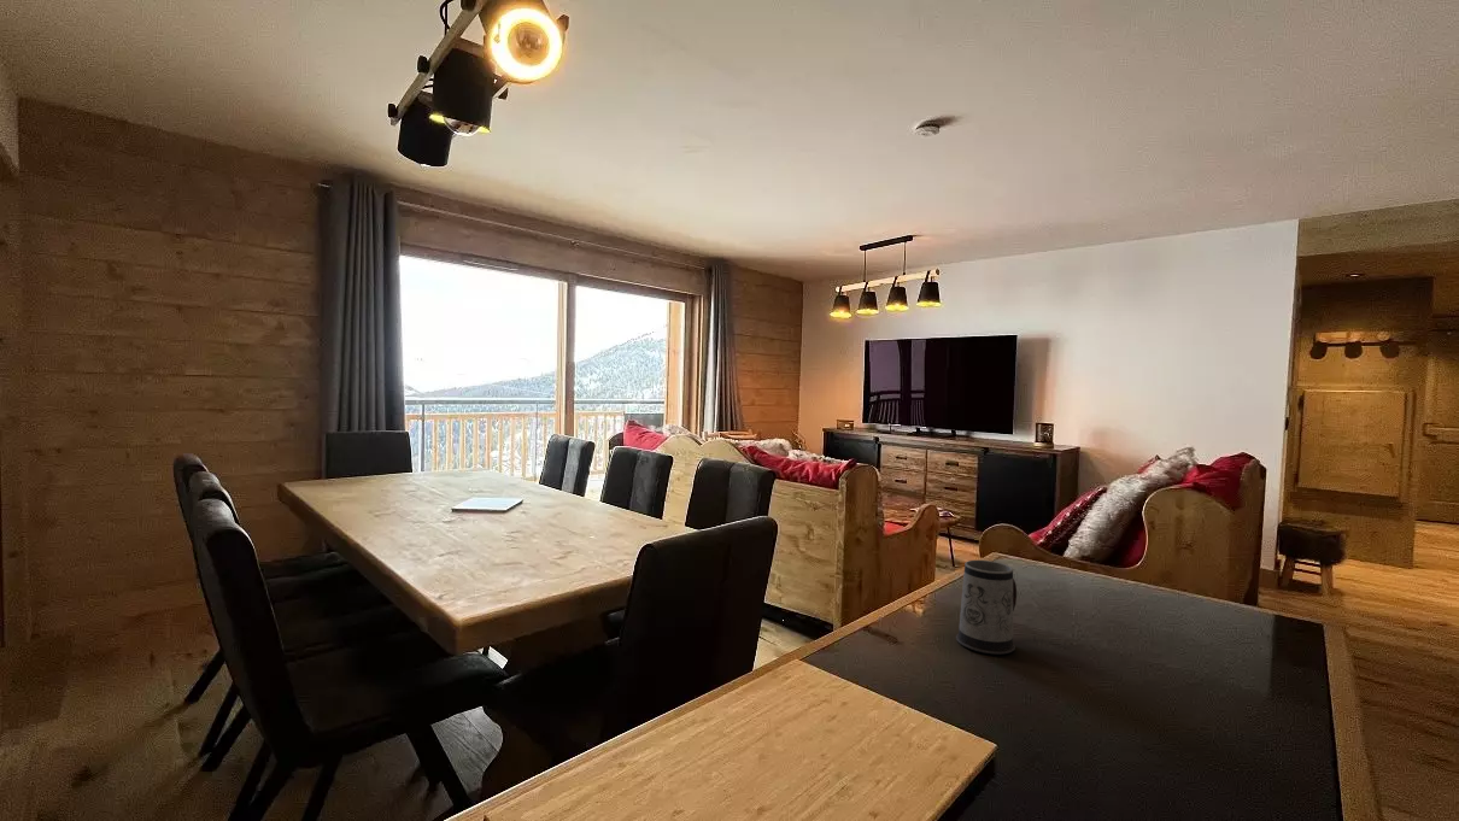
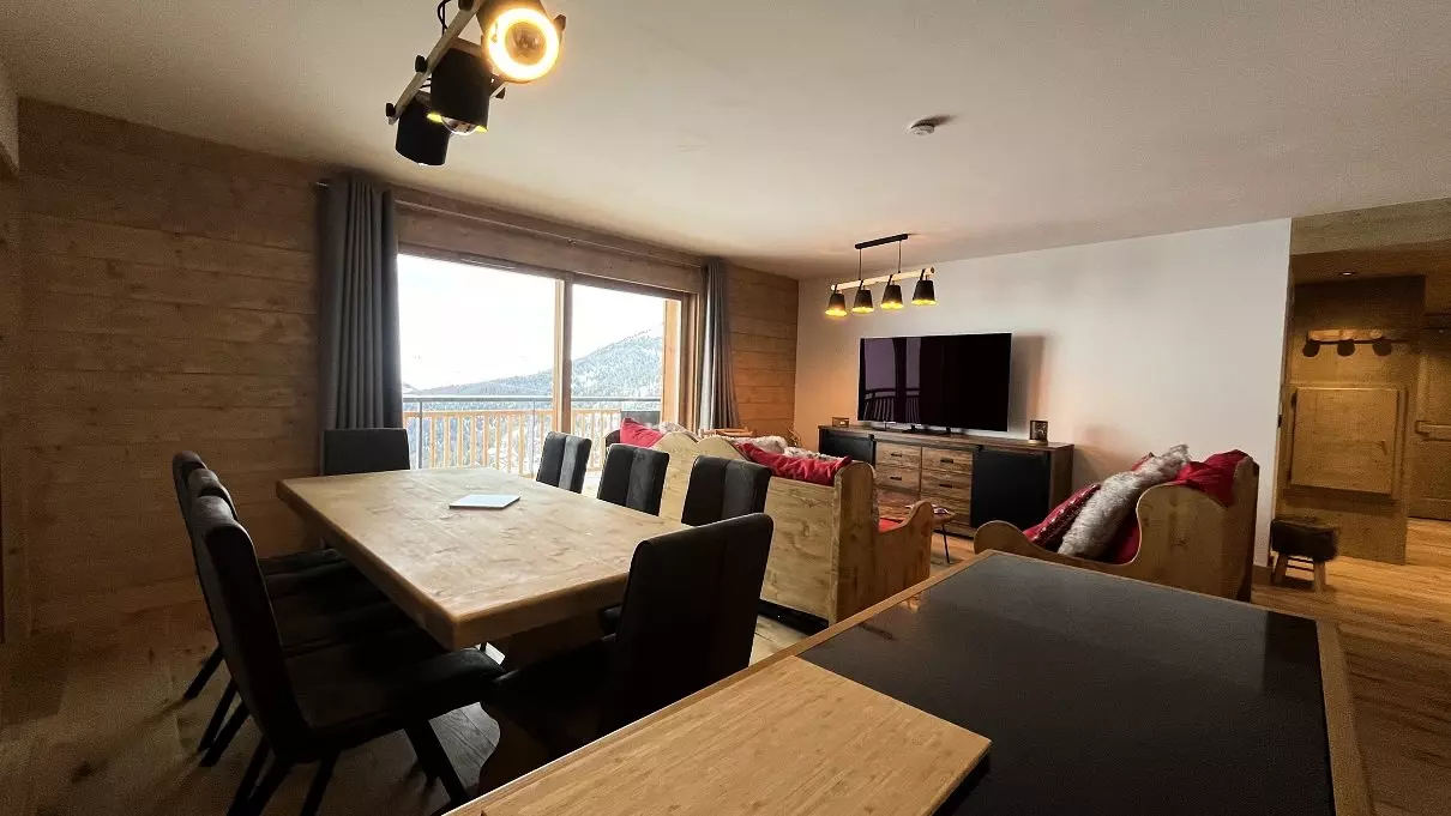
- mug (994, 602)
